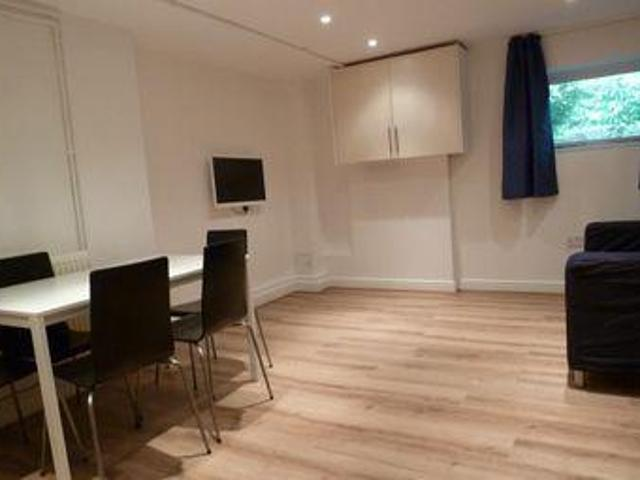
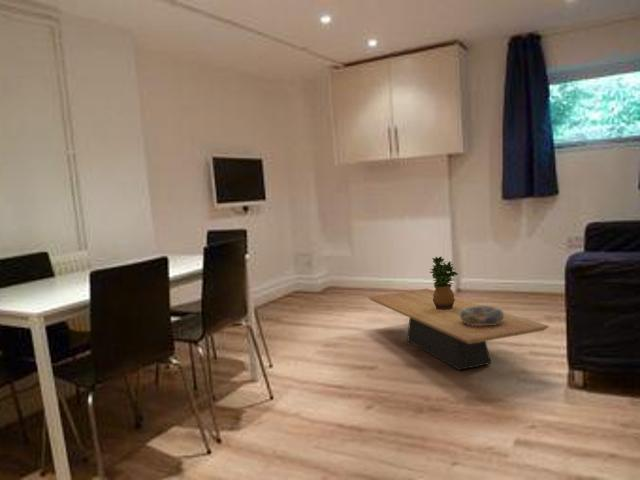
+ decorative bowl (481, 315)
+ coffee table (444, 330)
+ potted plant (443, 282)
